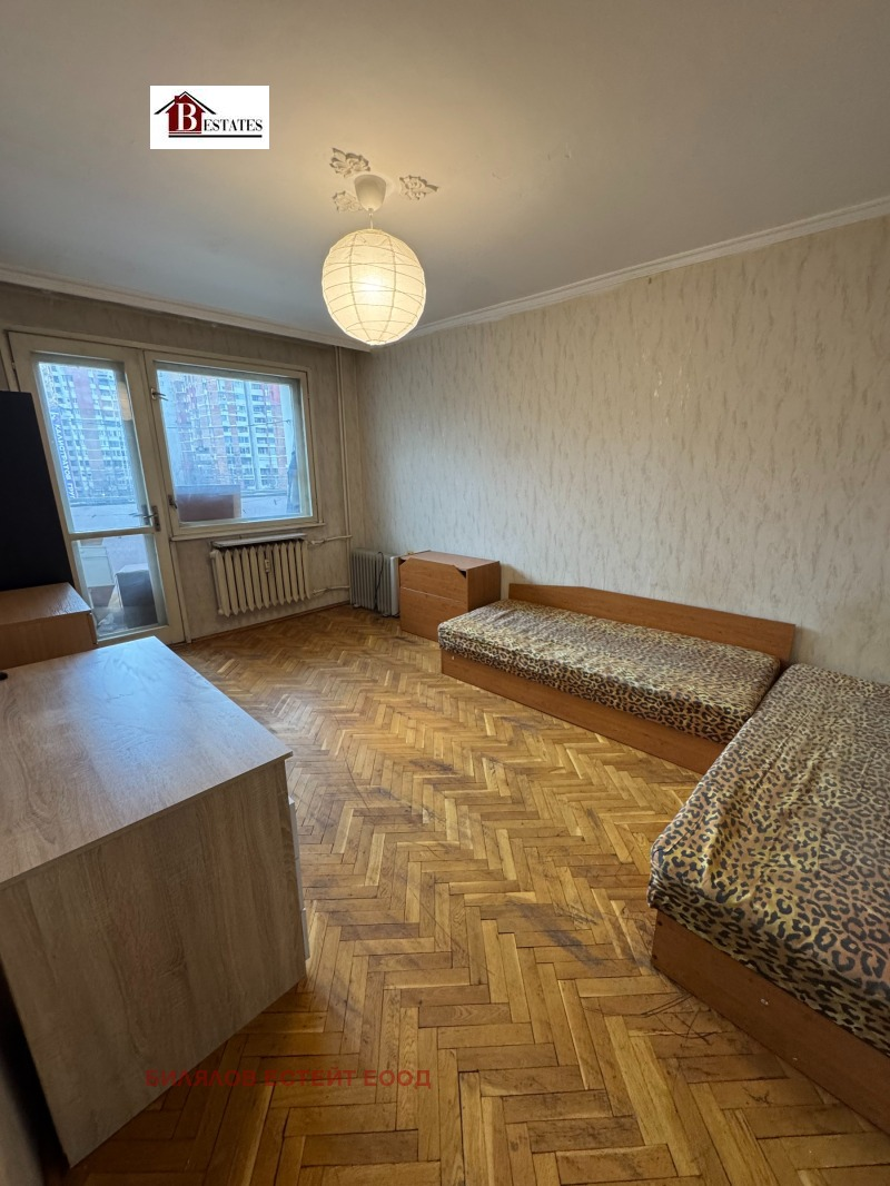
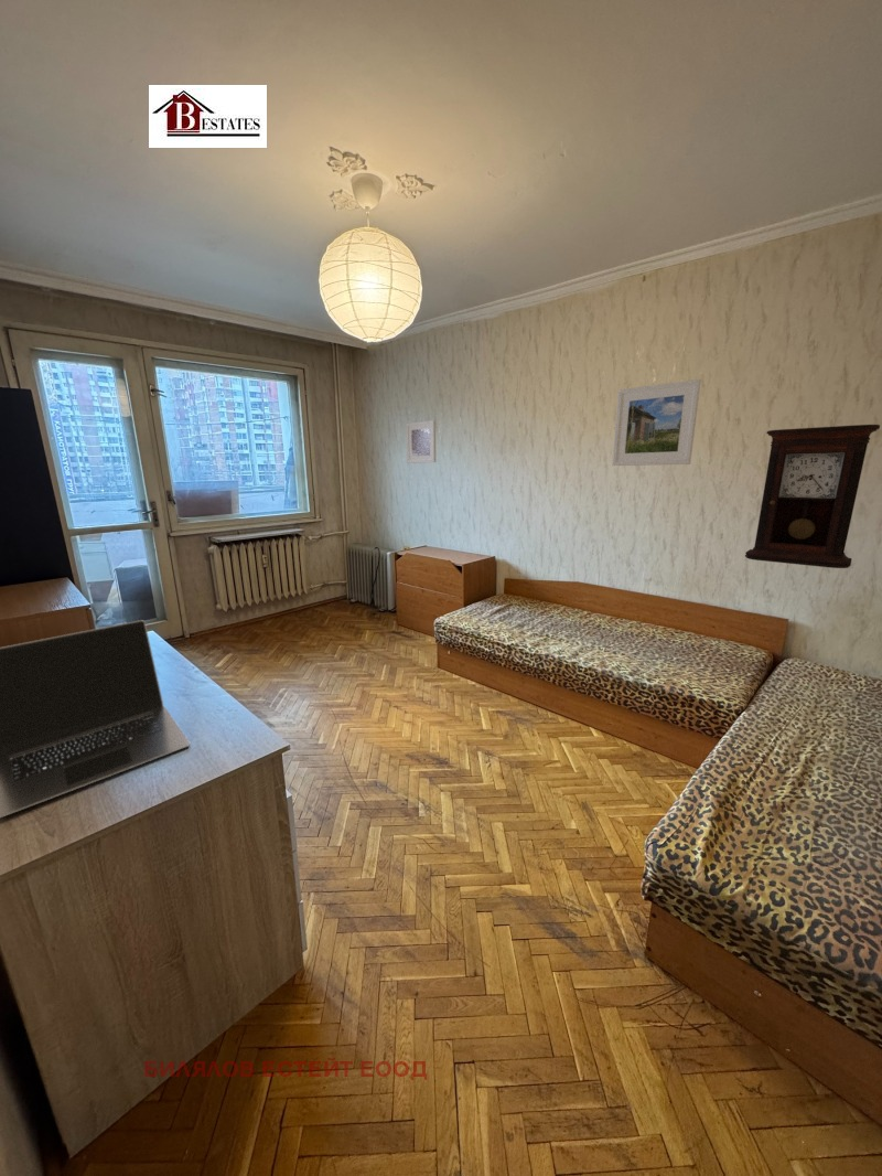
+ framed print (653, 425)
+ laptop (82, 702)
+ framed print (420, 442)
+ pendulum clock (807, 496)
